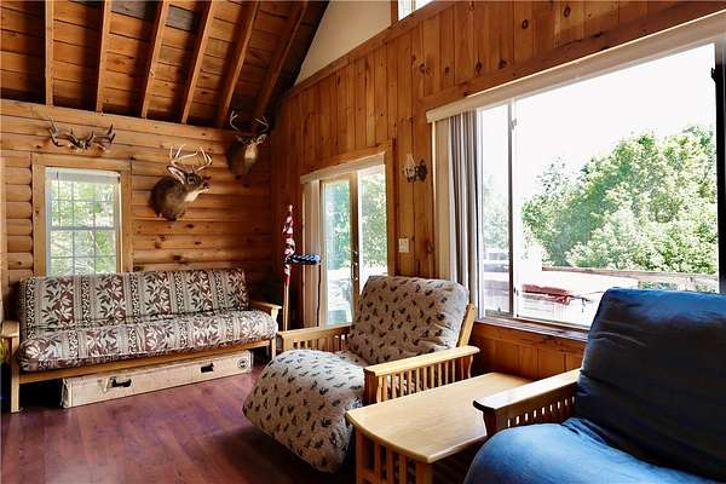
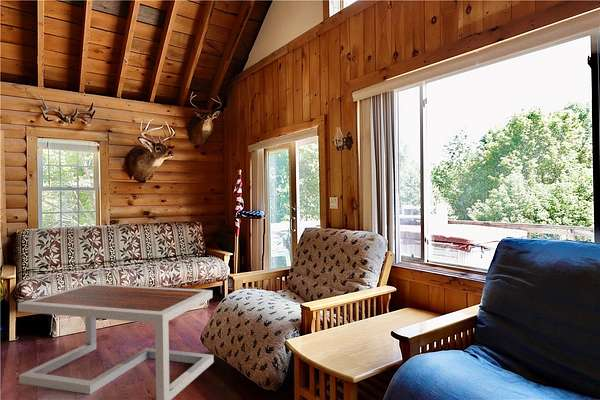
+ coffee table (123, 320)
